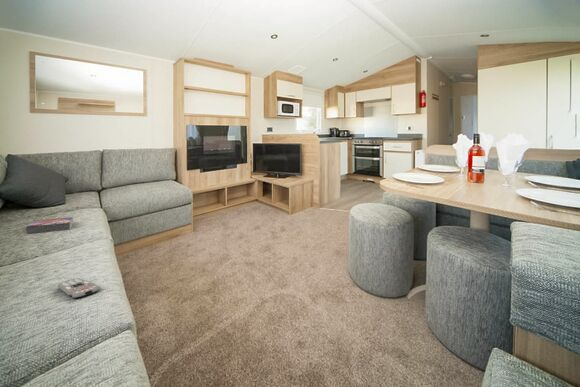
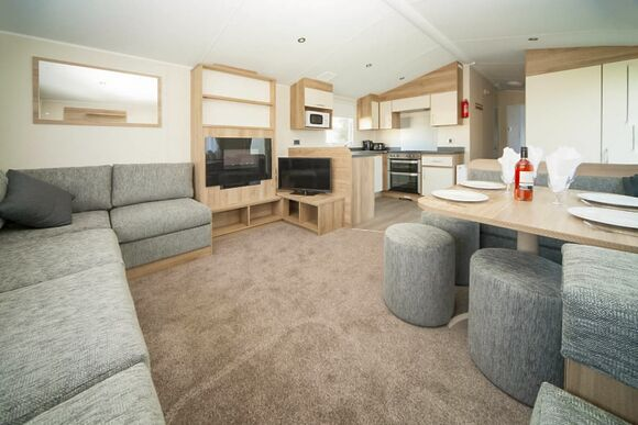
- textbook (52, 224)
- remote control (77, 287)
